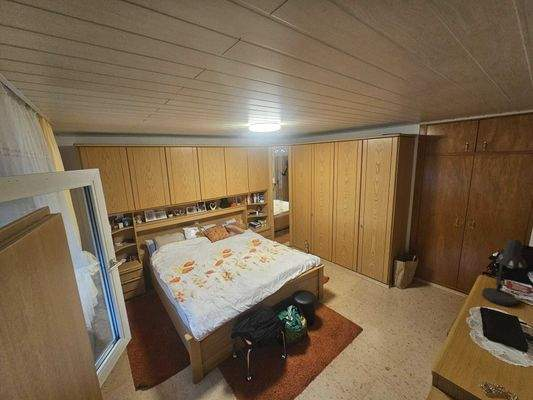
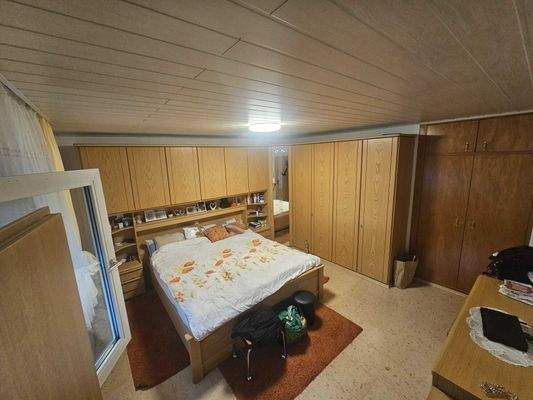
- desk lamp (507, 266)
